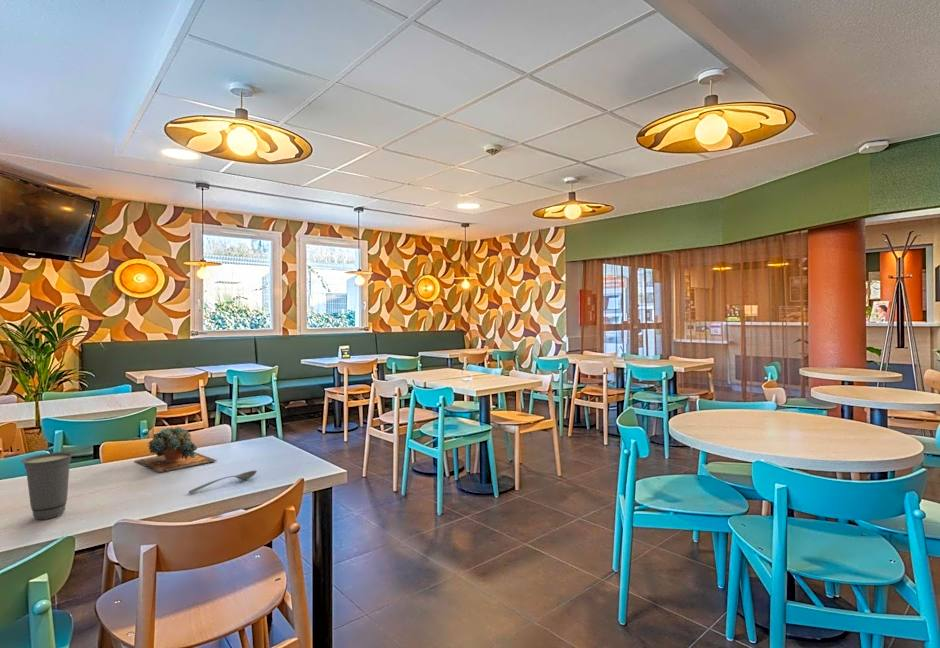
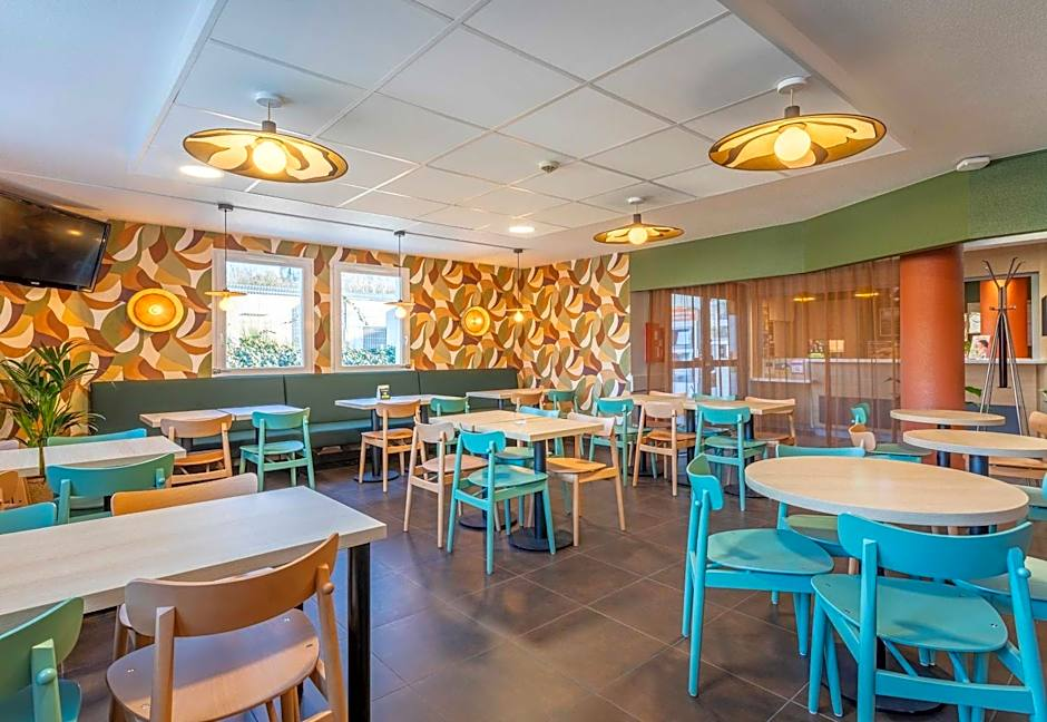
- cup (48, 486)
- succulent plant (176, 443)
- soupspoon (224, 478)
